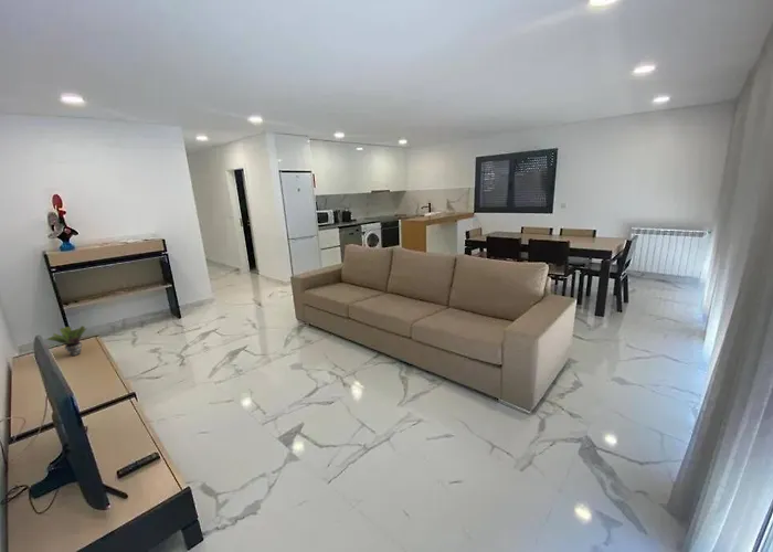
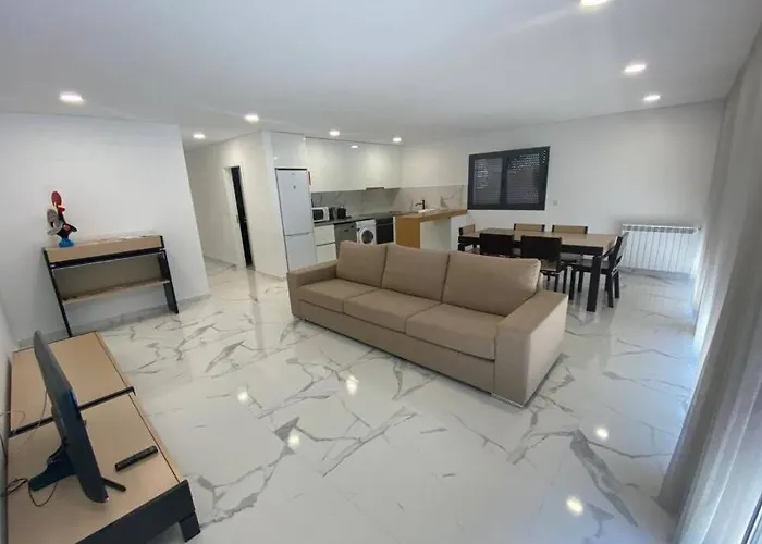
- potted plant (73, 340)
